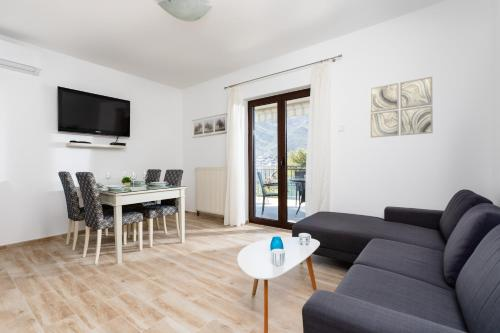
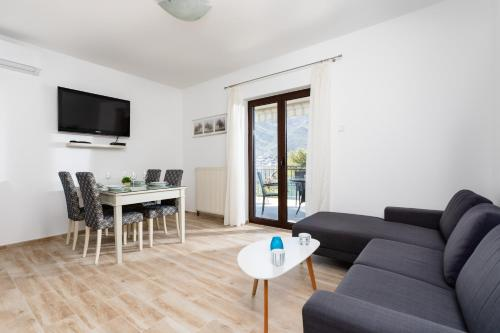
- wall art (398, 108)
